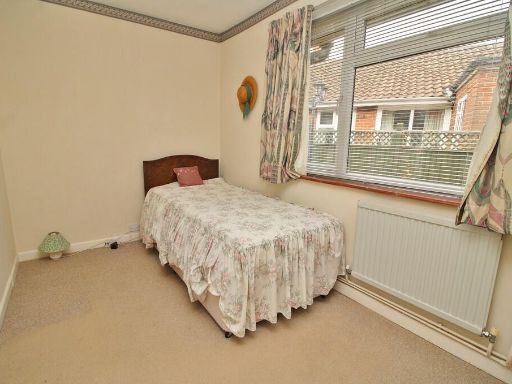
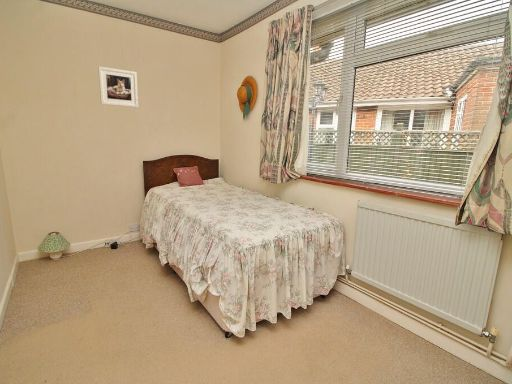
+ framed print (119, 87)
